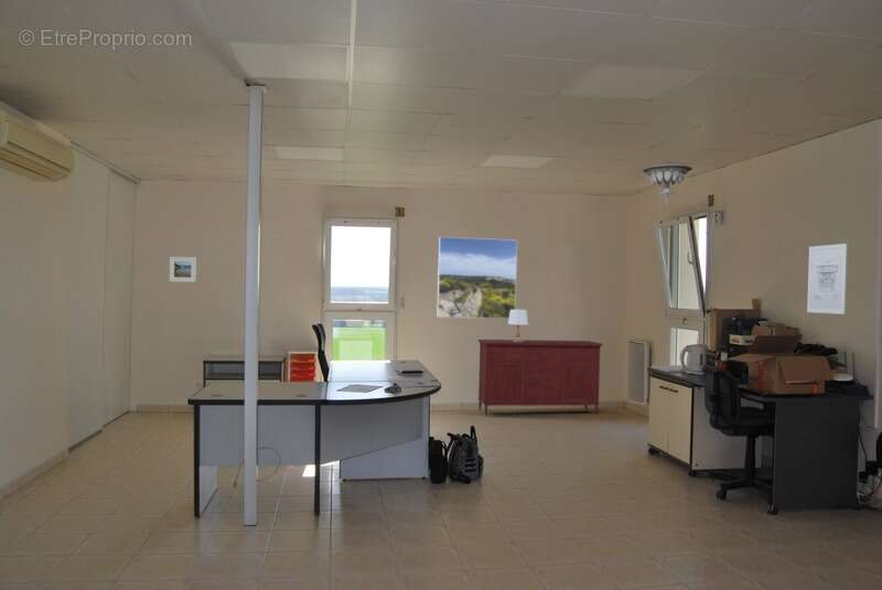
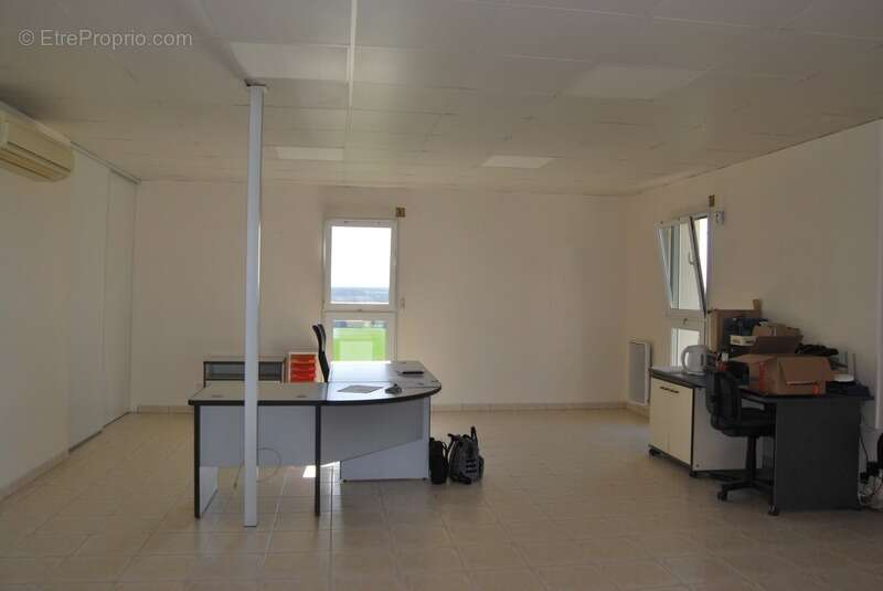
- ceiling light fixture (666, 189)
- table lamp (518, 325)
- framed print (477, 278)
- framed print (182, 269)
- sideboard (538, 376)
- wall art (826, 279)
